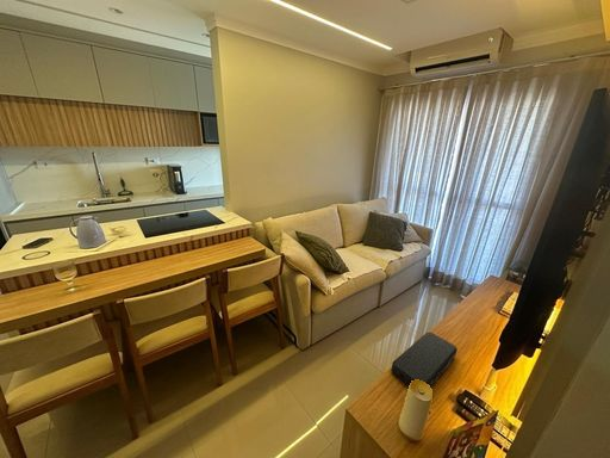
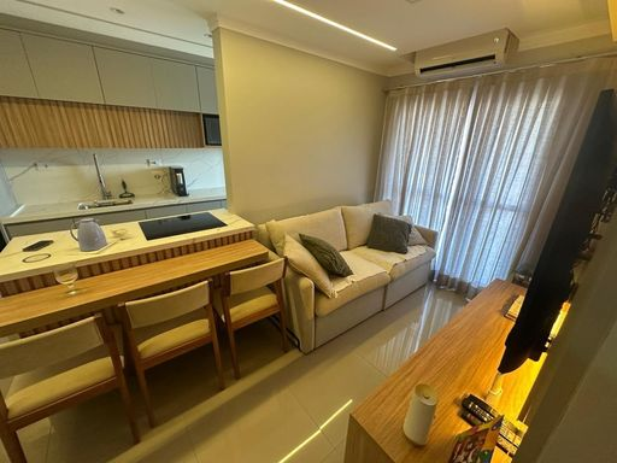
- power bank (425, 359)
